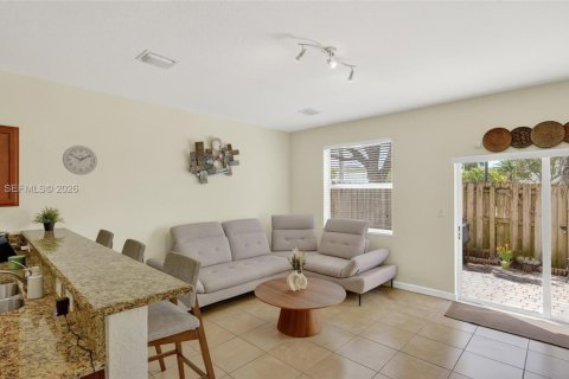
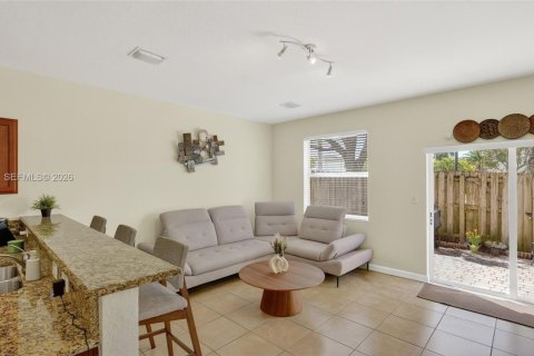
- wall clock (81, 160)
